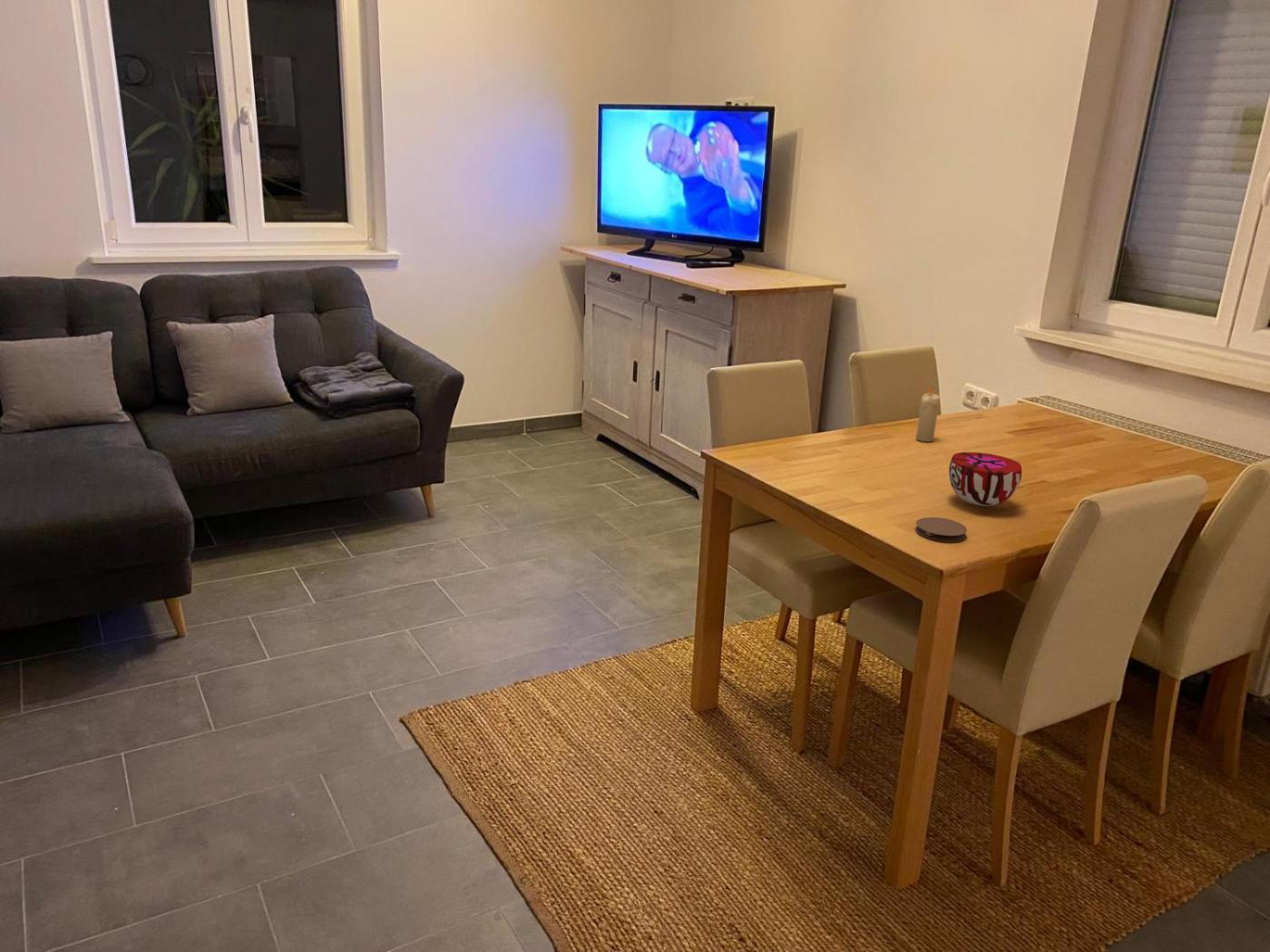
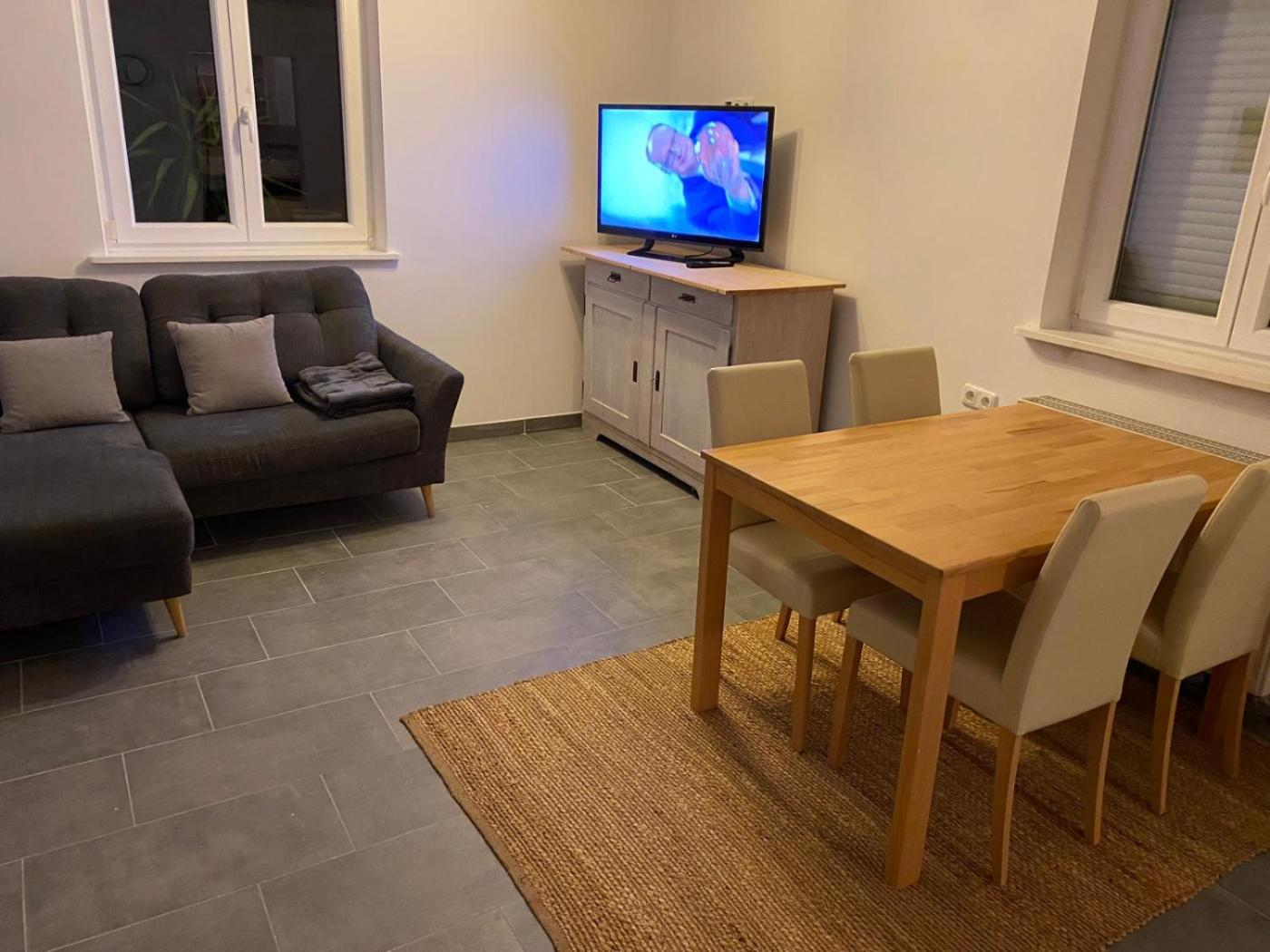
- decorative bowl (982, 482)
- candle (928, 413)
- coaster (941, 529)
